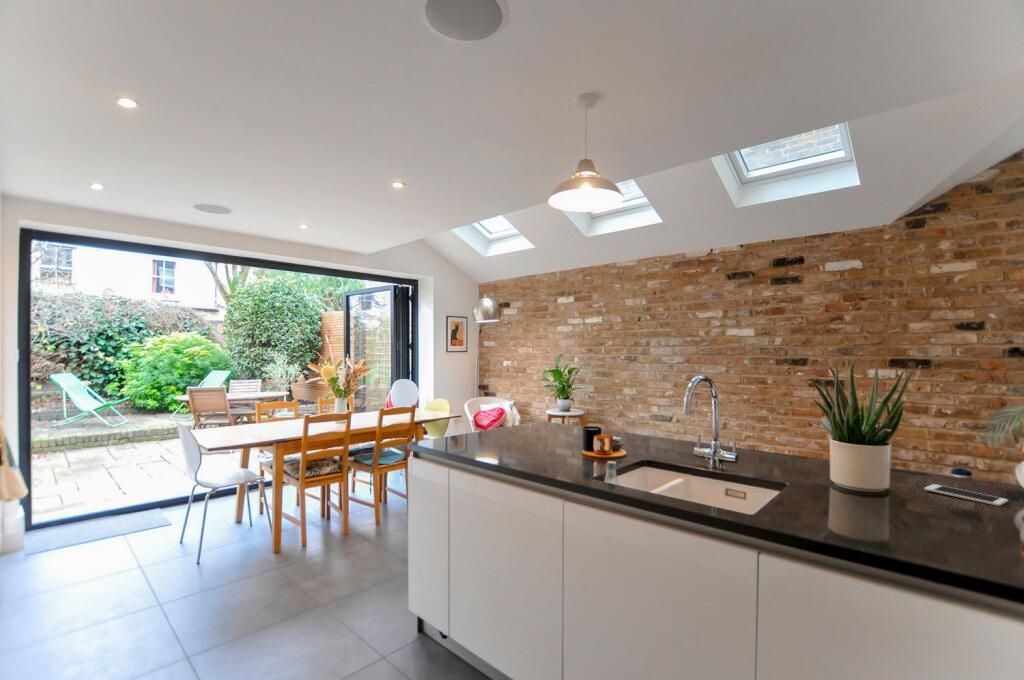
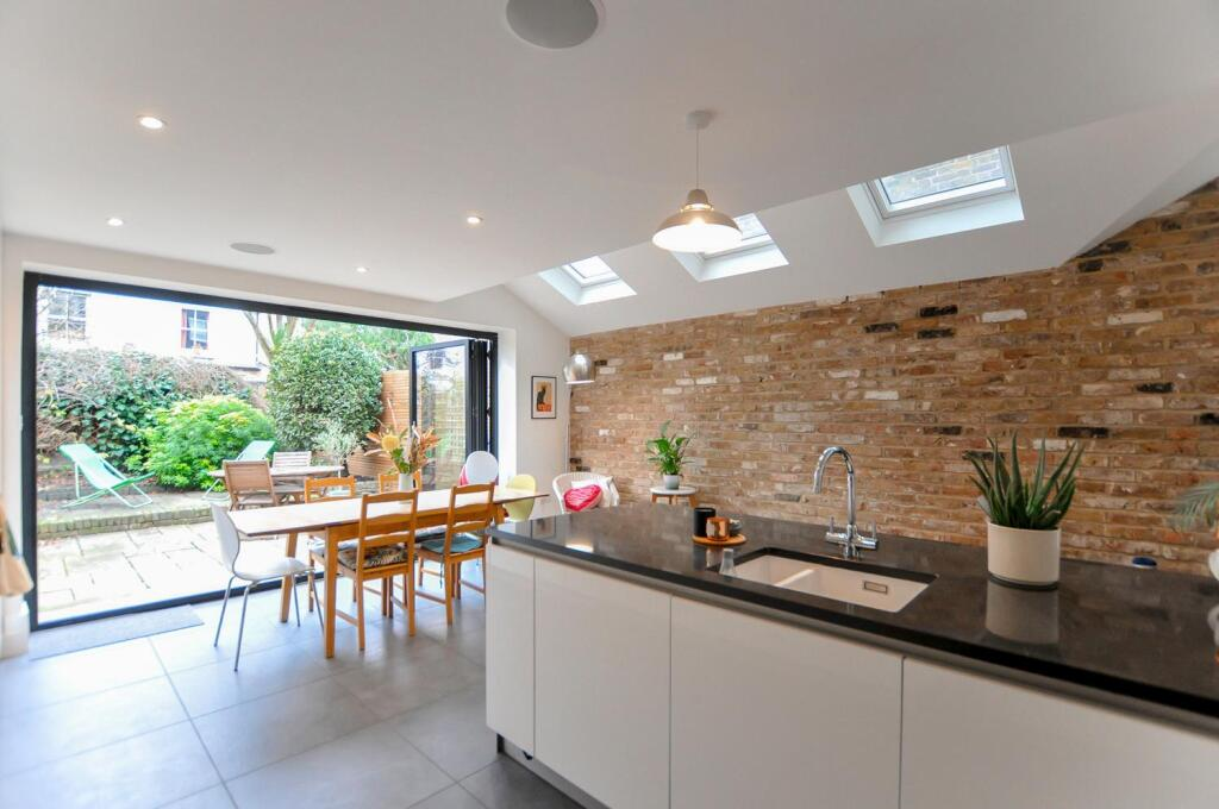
- cell phone (964, 494)
